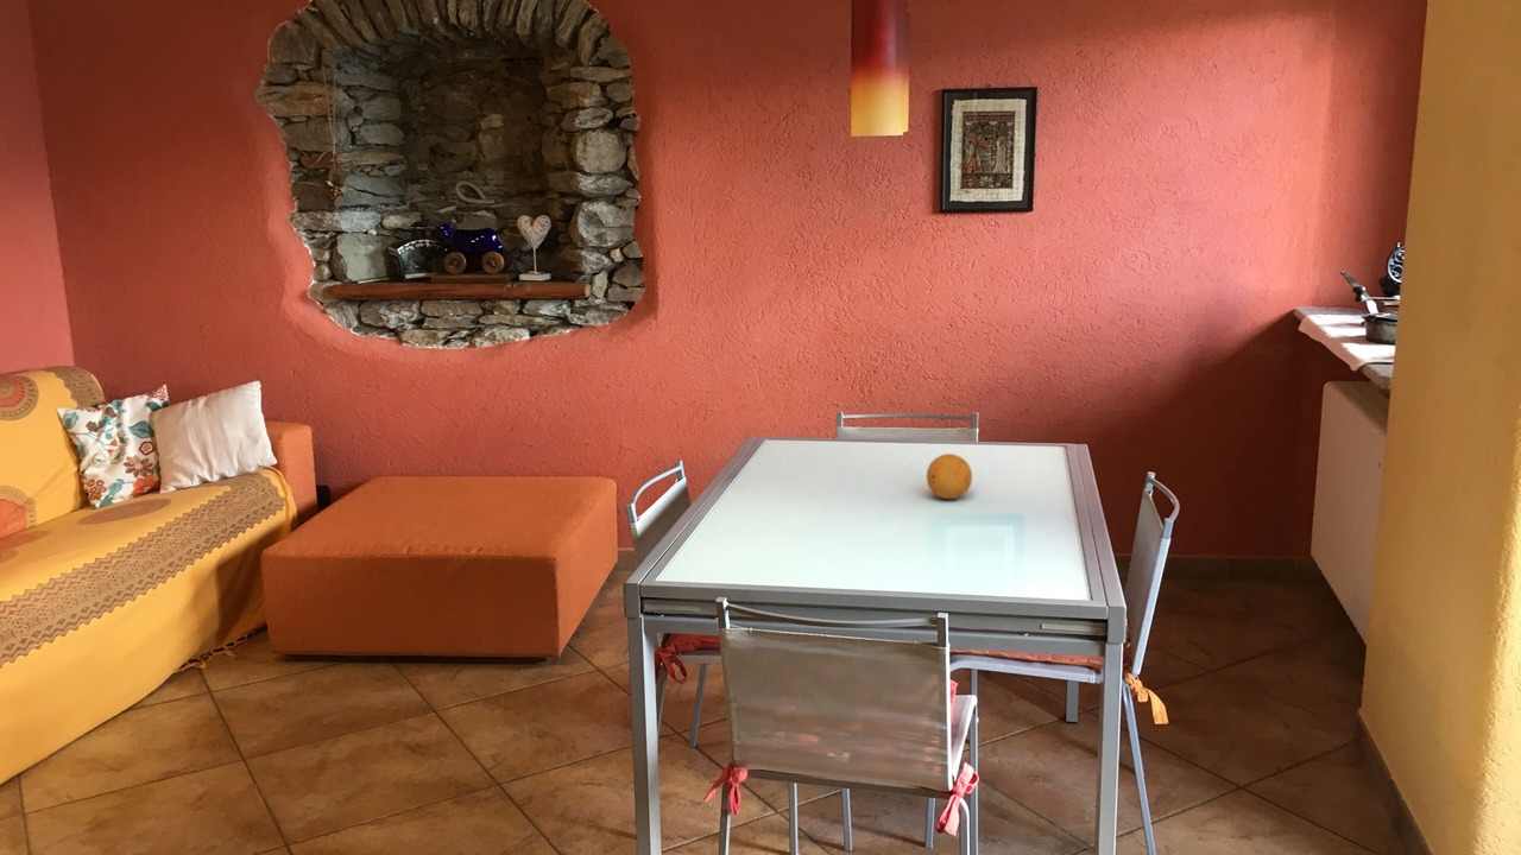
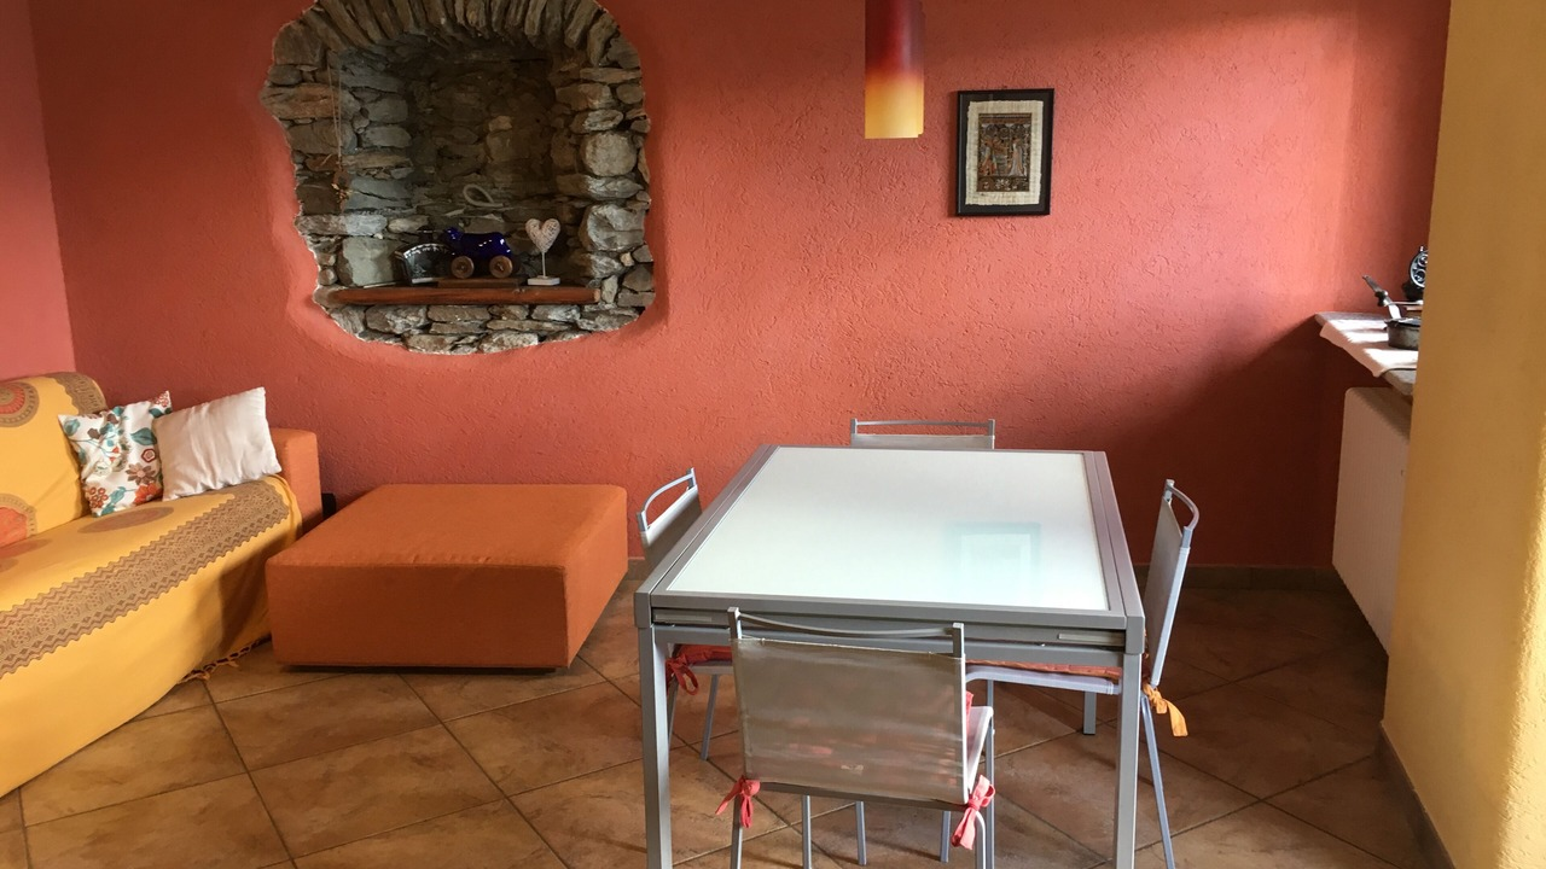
- fruit (948, 476)
